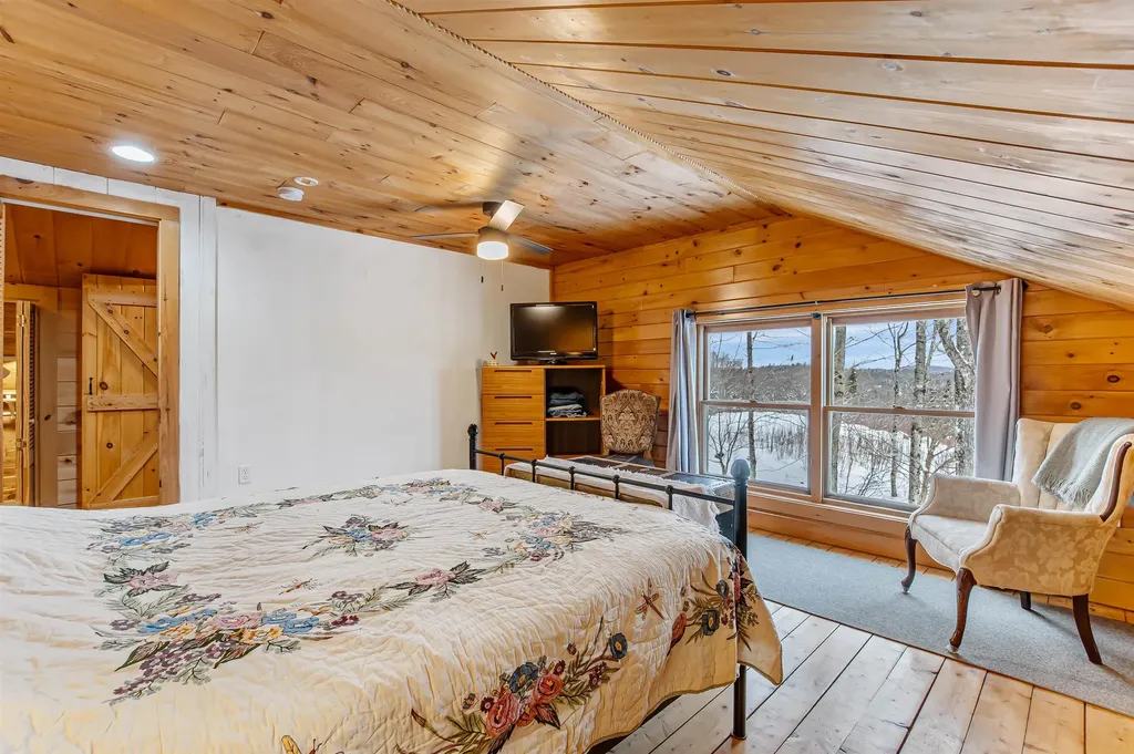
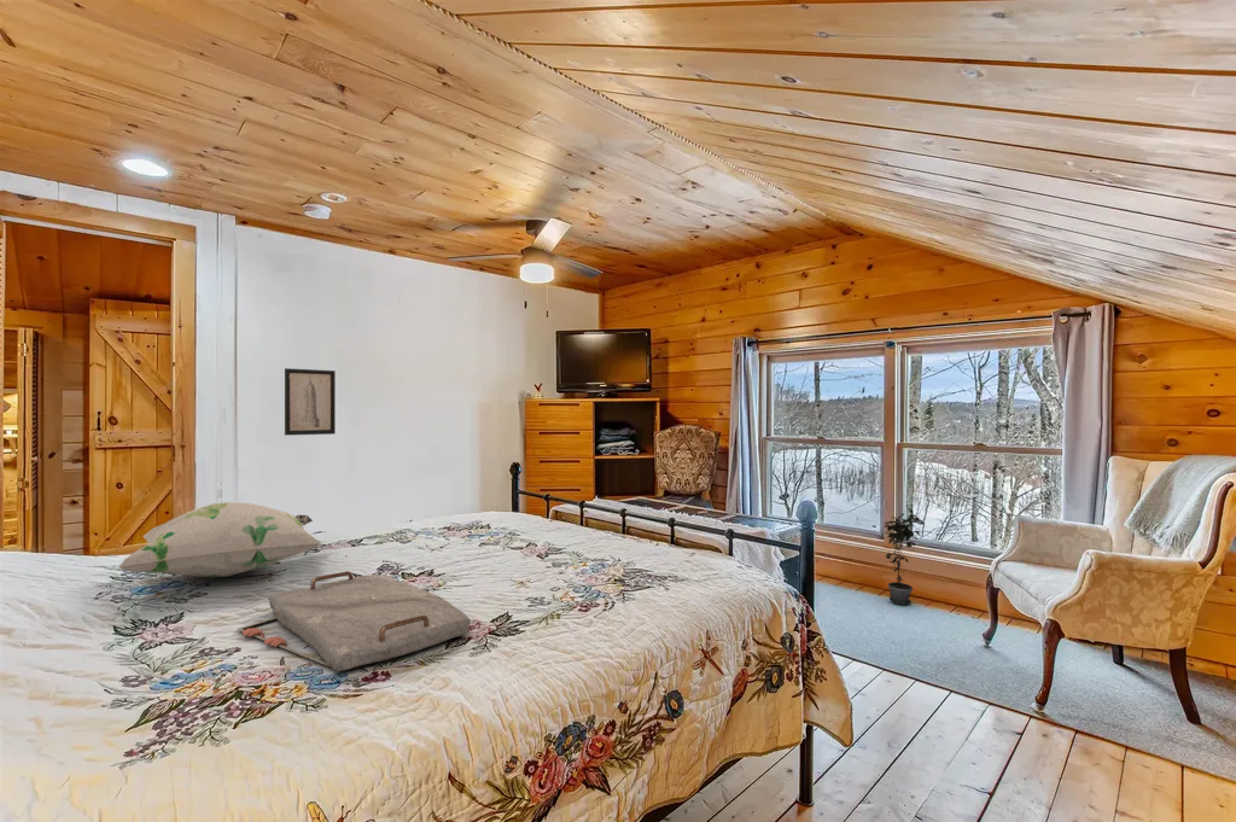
+ decorative pillow (232, 537)
+ serving tray (348, 612)
+ potted plant (900, 556)
+ wall art (310, 402)
